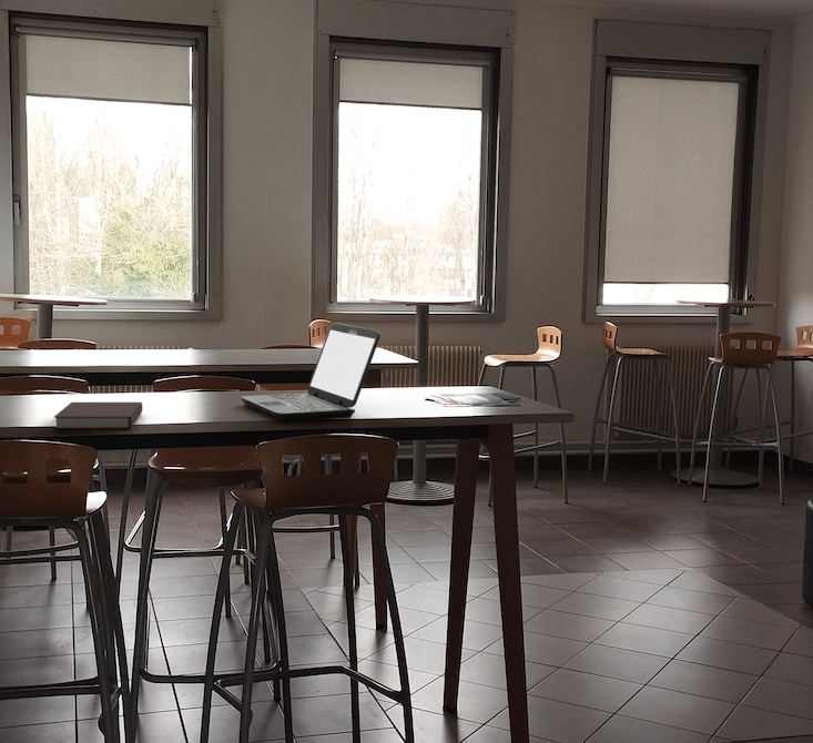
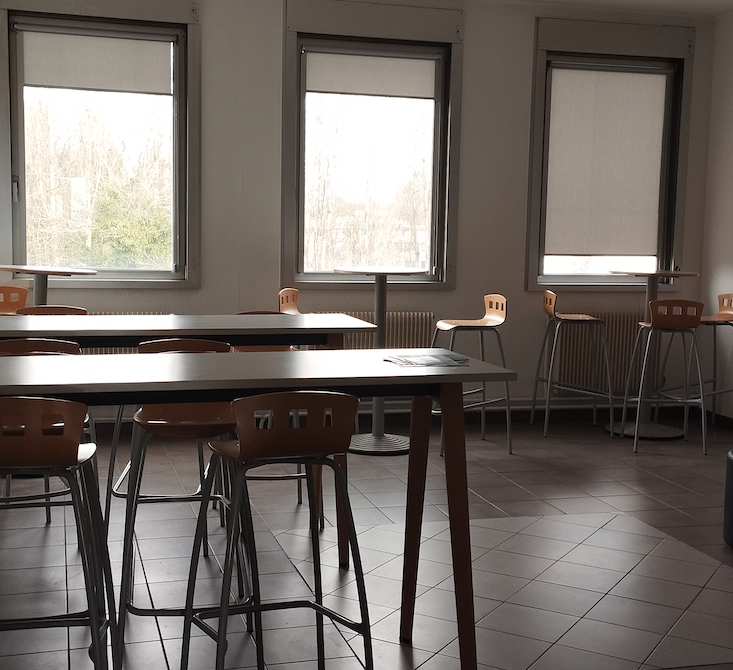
- notebook (100, 415)
- laptop (314, 369)
